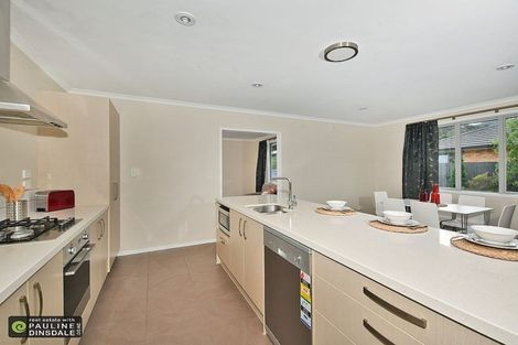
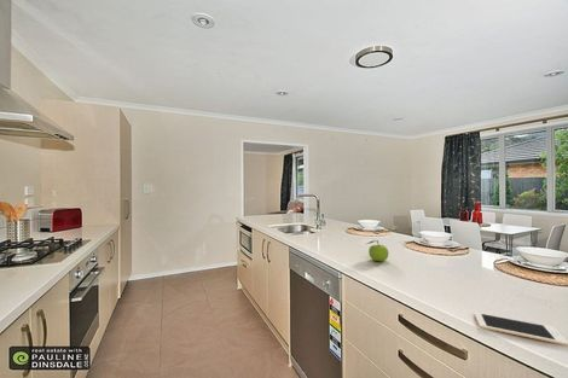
+ cell phone (516, 327)
+ fruit (375, 250)
